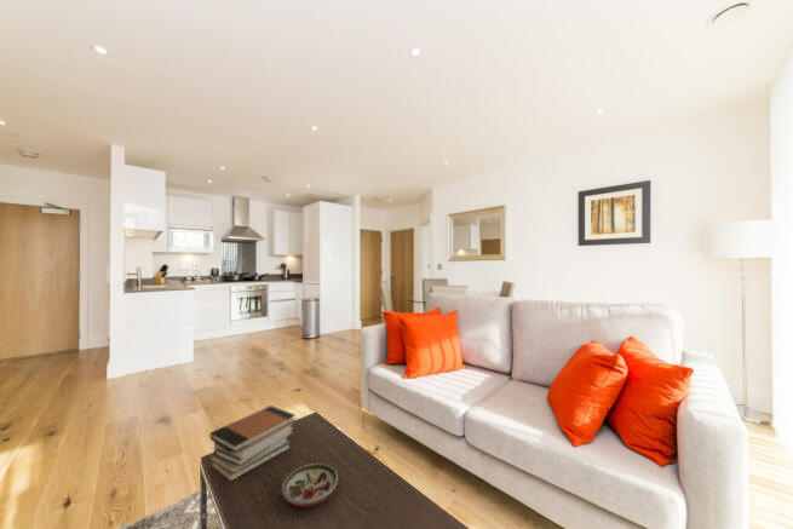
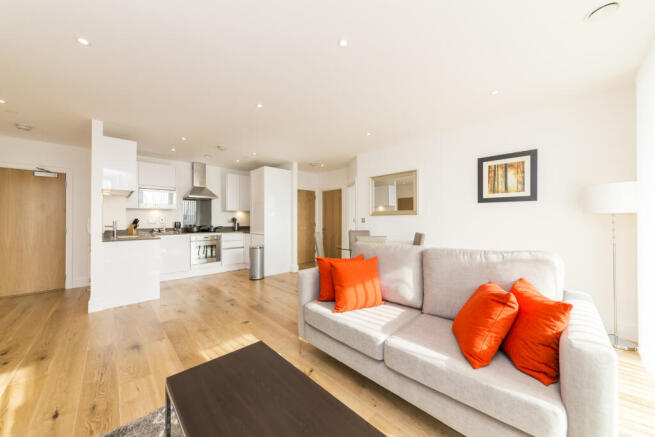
- book stack (254, 439)
- decorative bowl (310, 487)
